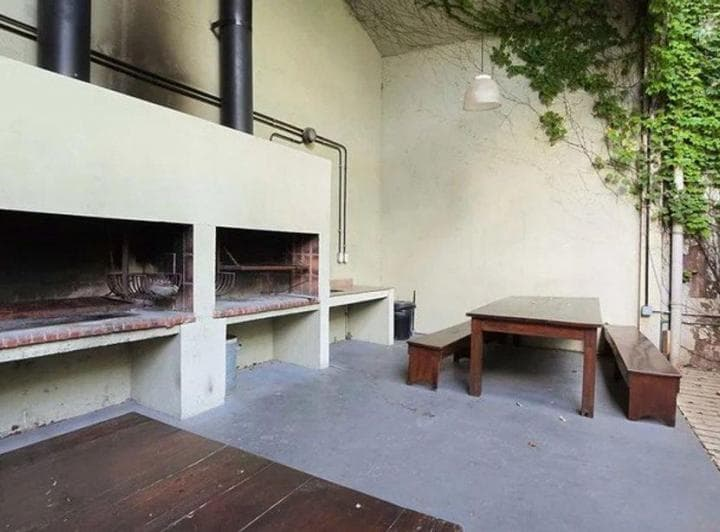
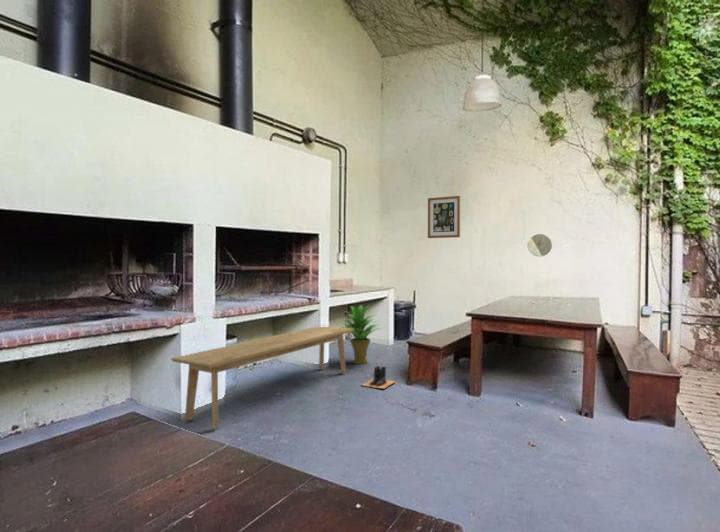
+ potted plant (359, 333)
+ boots (378, 376)
+ bench (275, 356)
+ decorative plate (539, 245)
+ wall art (443, 217)
